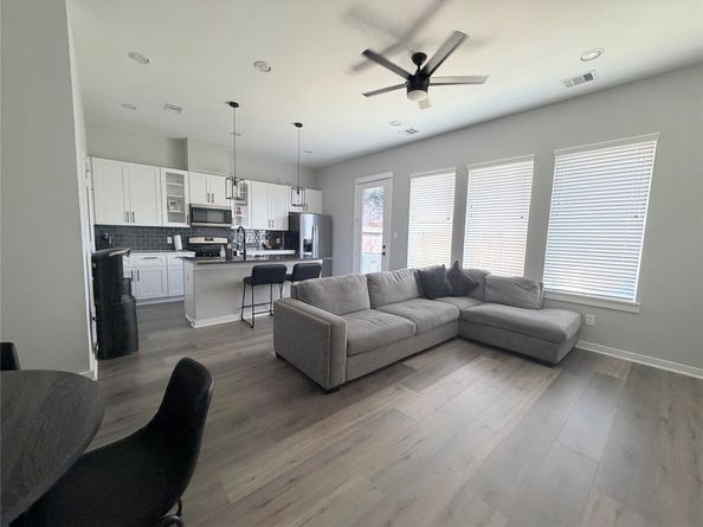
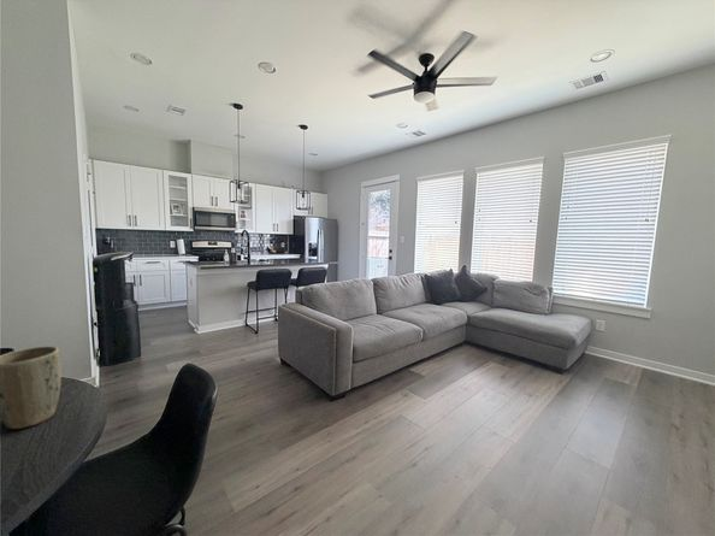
+ plant pot (29, 387)
